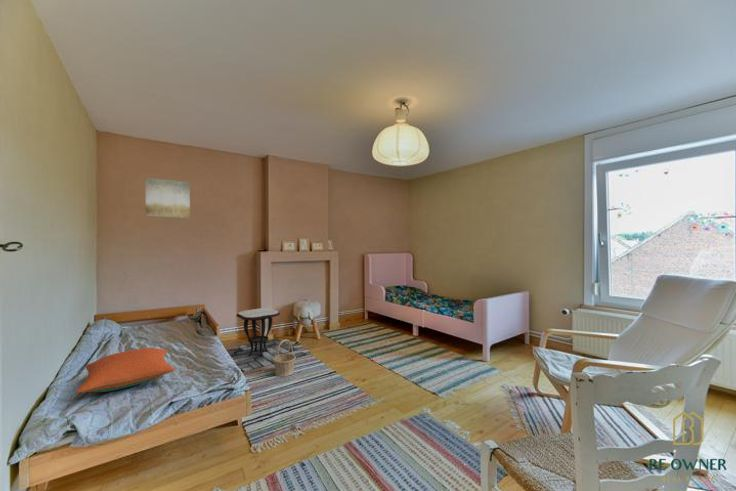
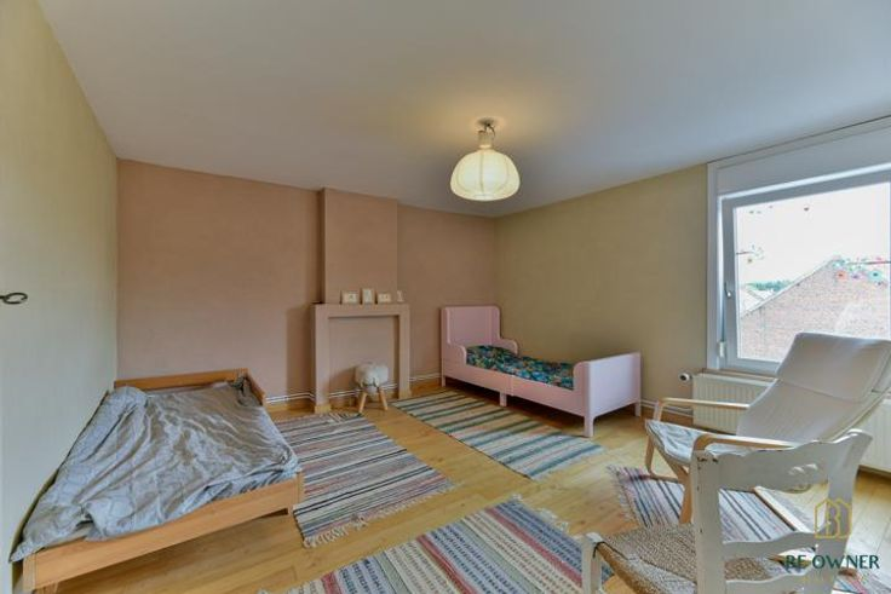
- side table (255, 332)
- pillow (129, 367)
- basket (284, 356)
- wall art (168, 198)
